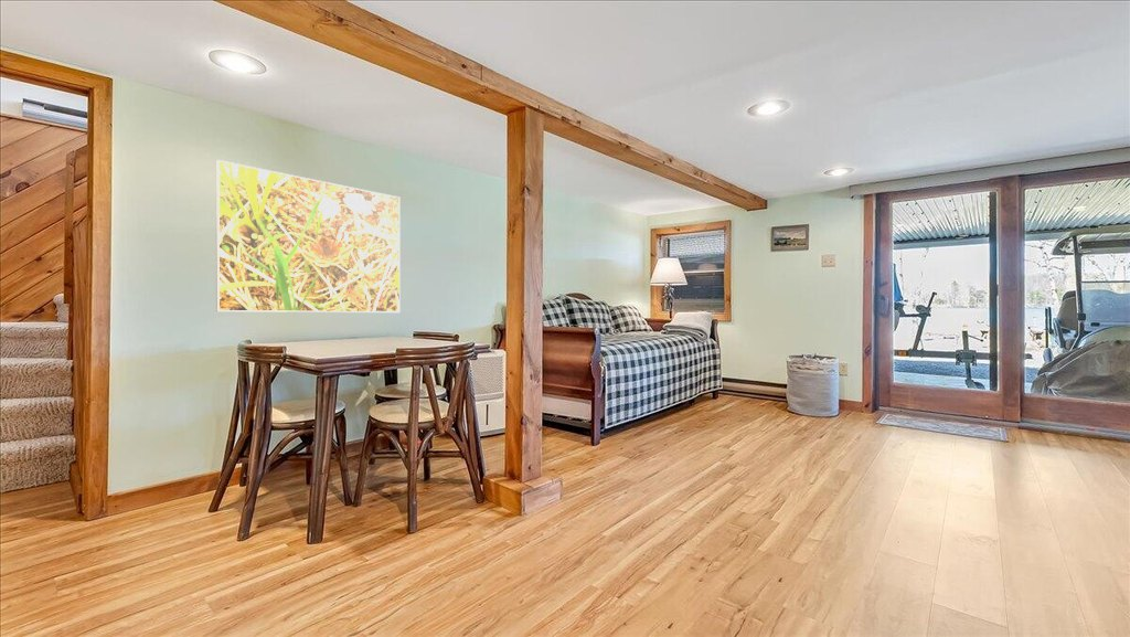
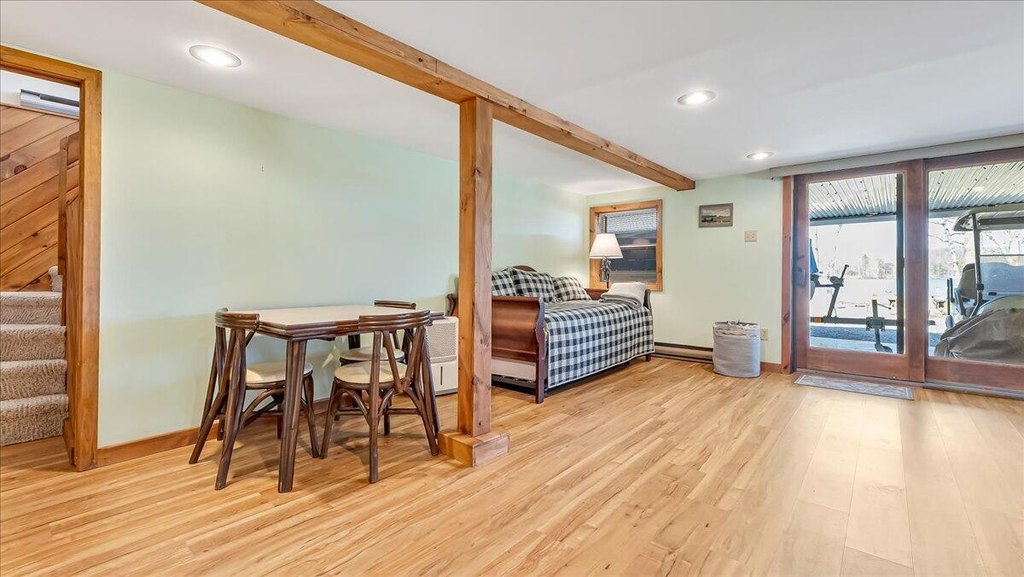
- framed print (320, 246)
